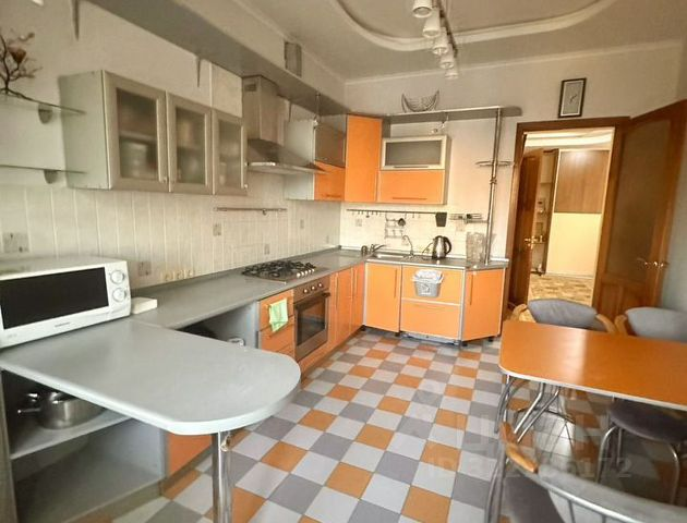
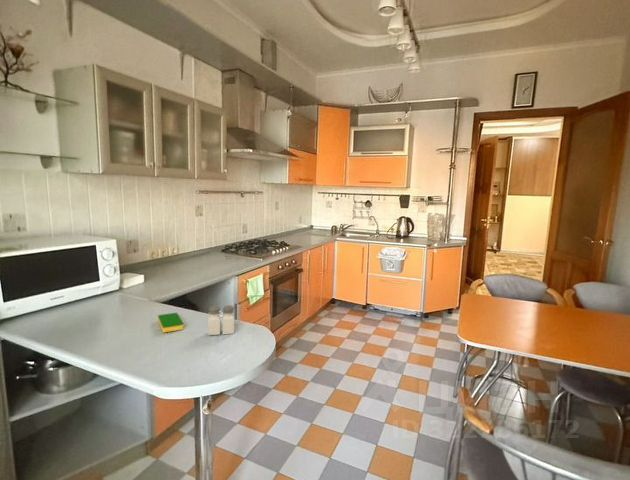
+ dish sponge (170, 322)
+ salt and pepper shaker (219, 319)
